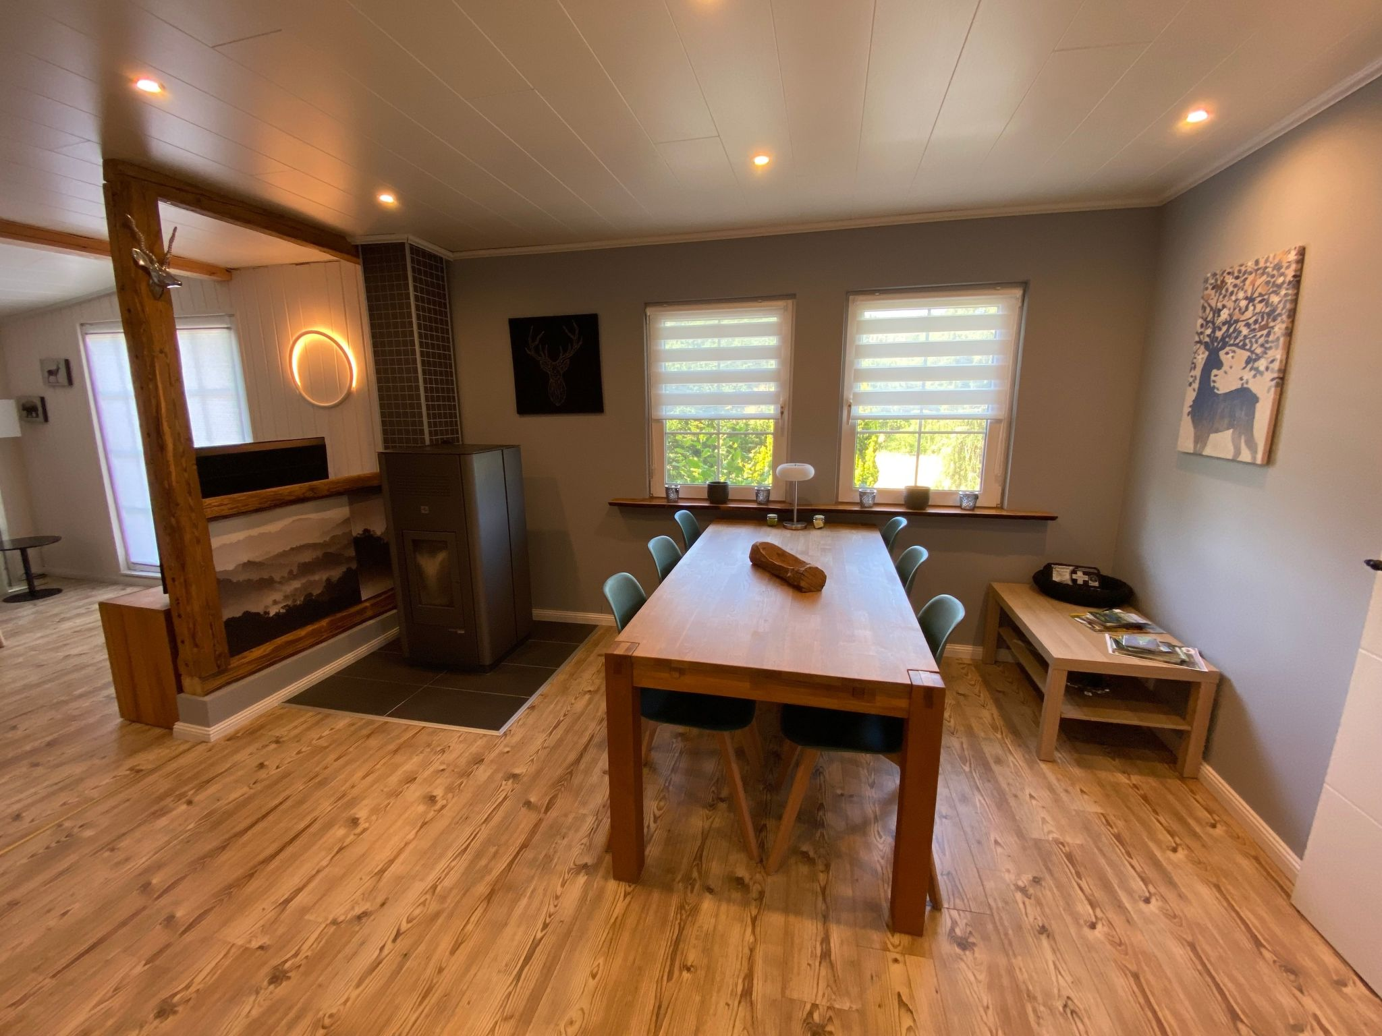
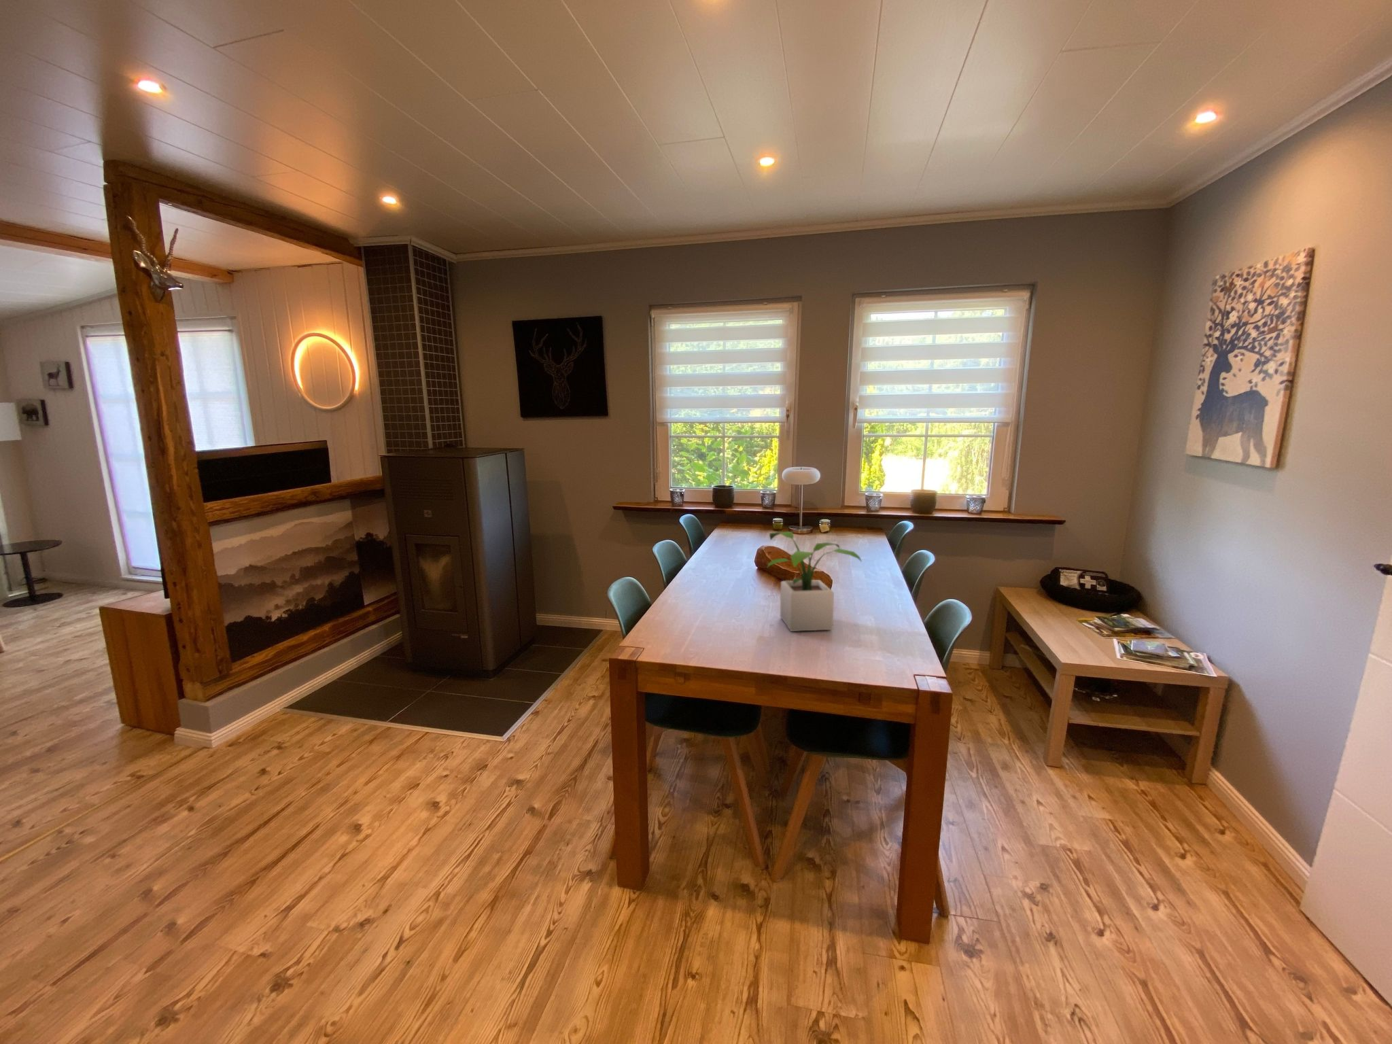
+ potted plant (806, 579)
